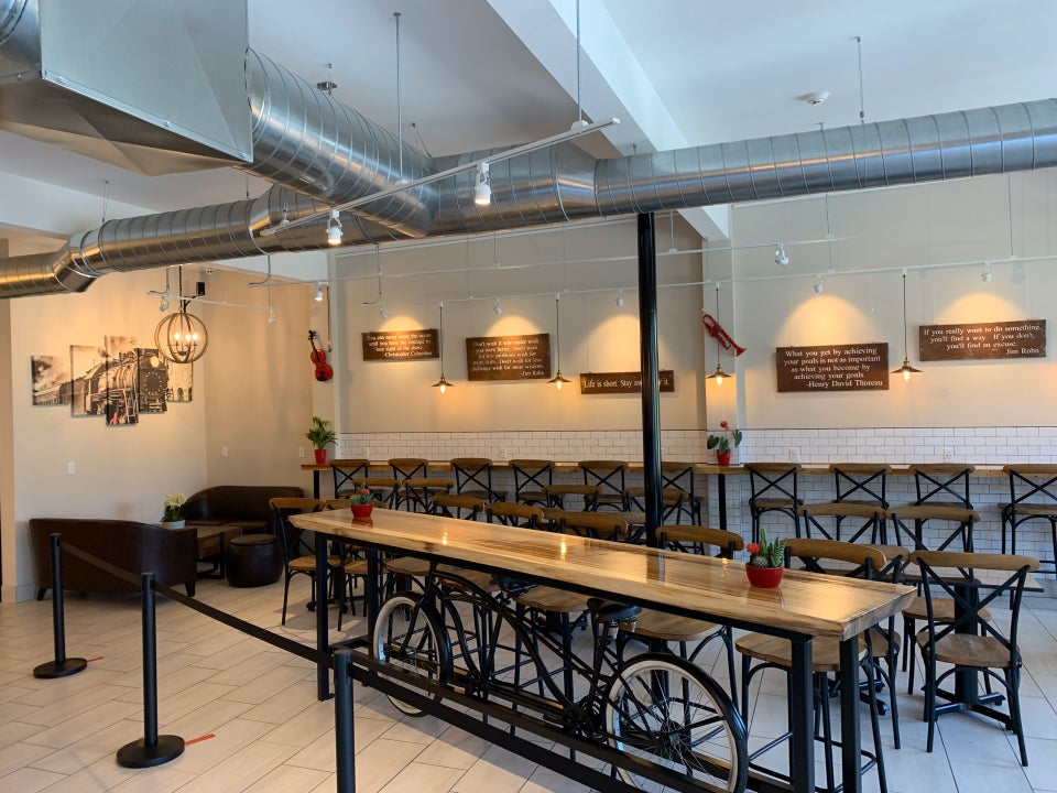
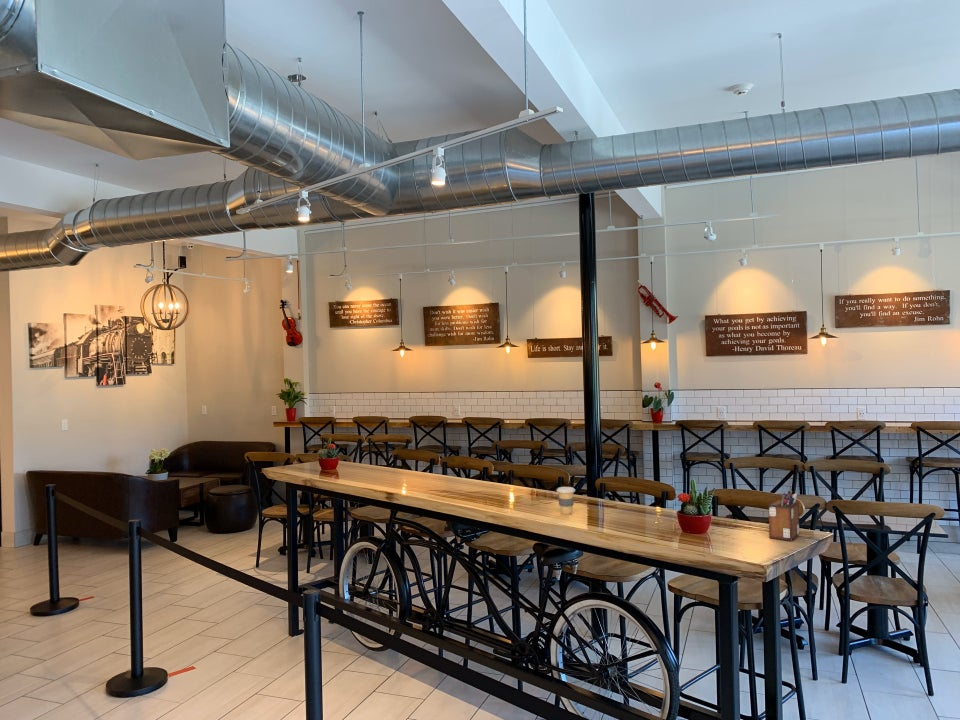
+ coffee cup (566, 500)
+ desk organizer (783, 513)
